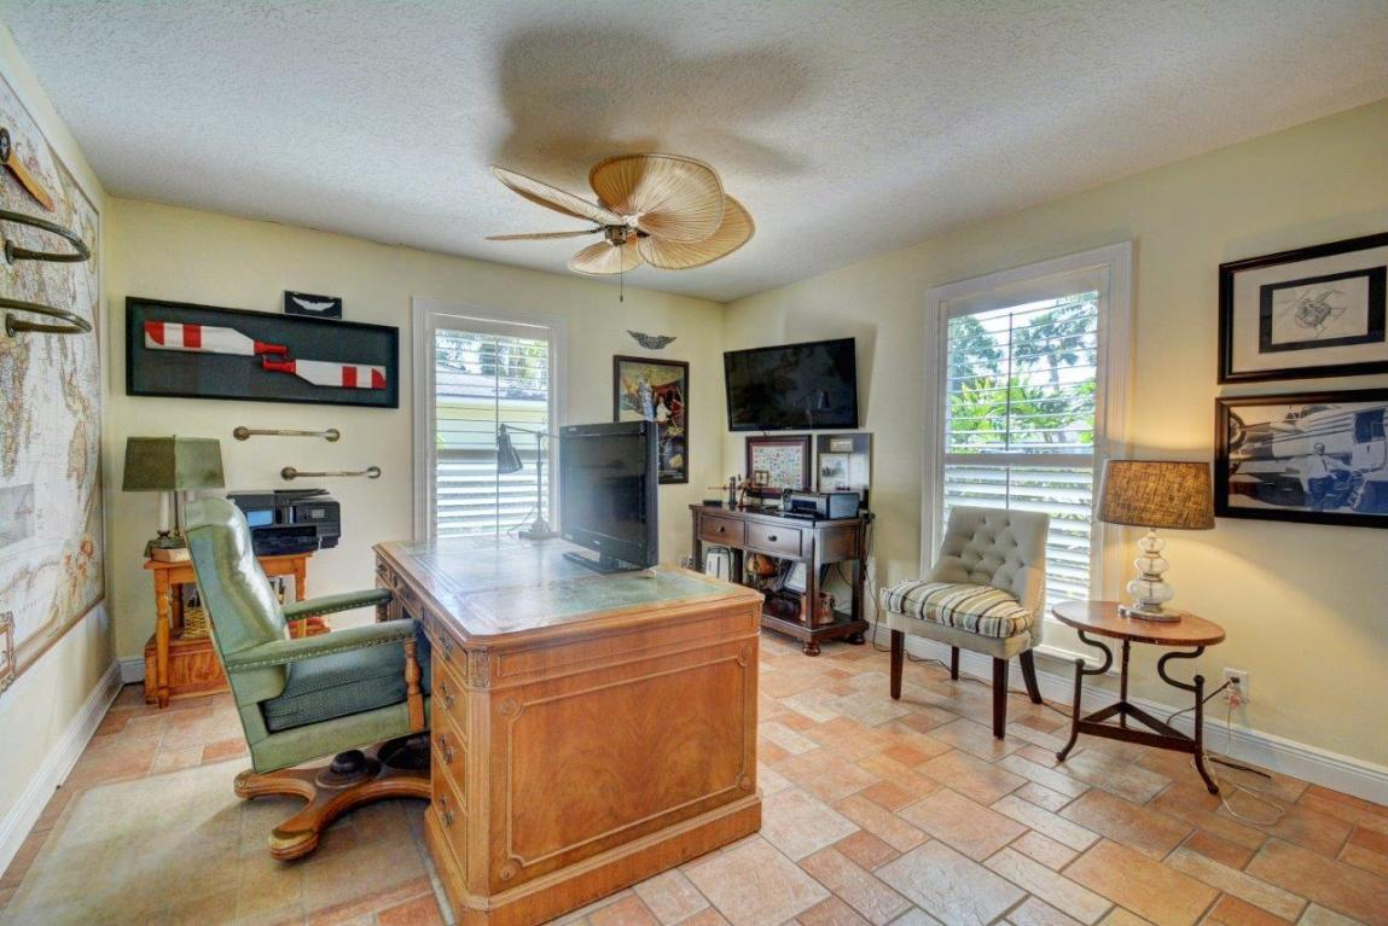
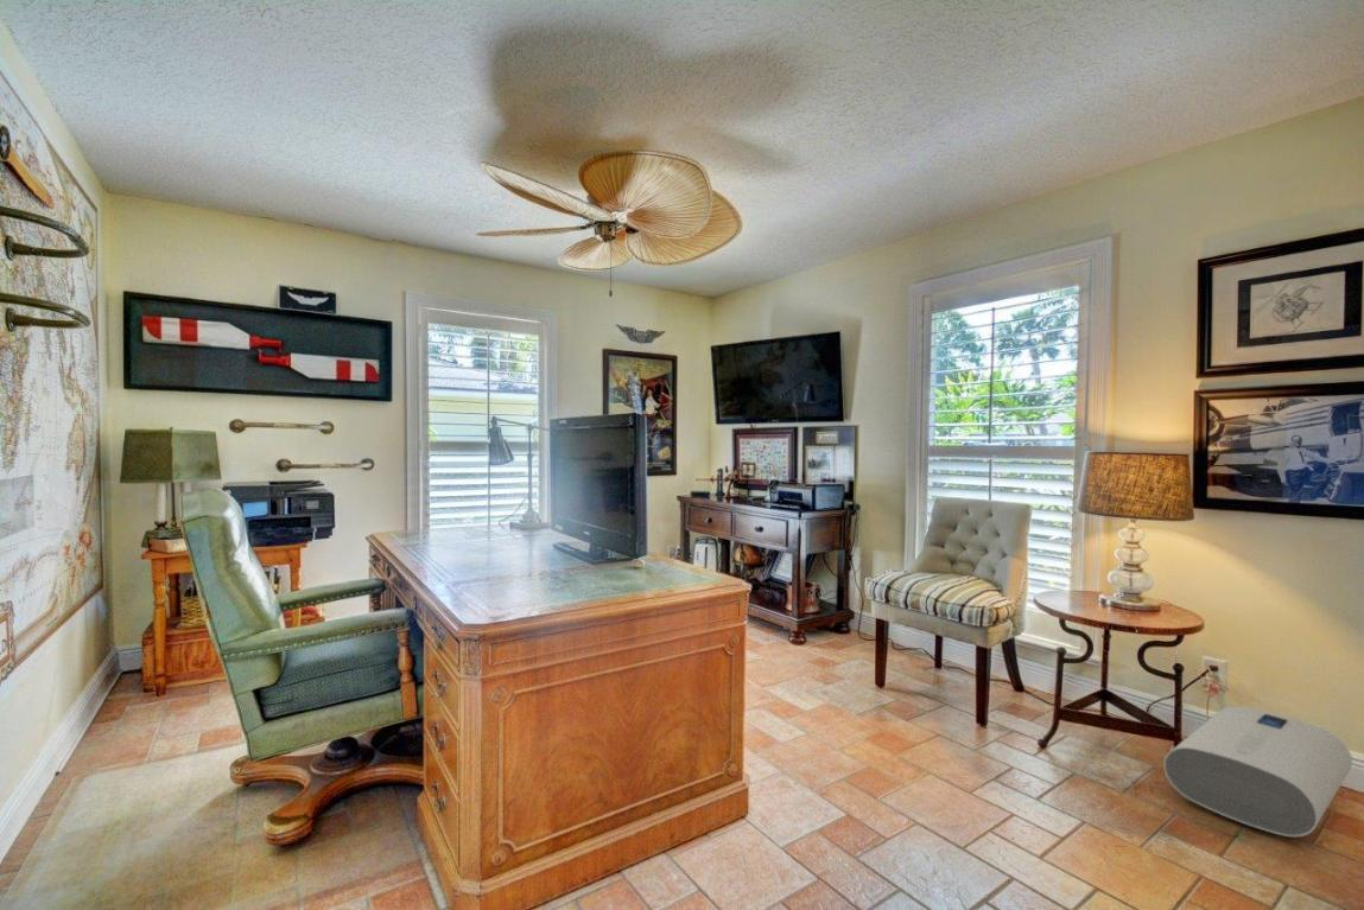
+ water heater (1258, 764)
